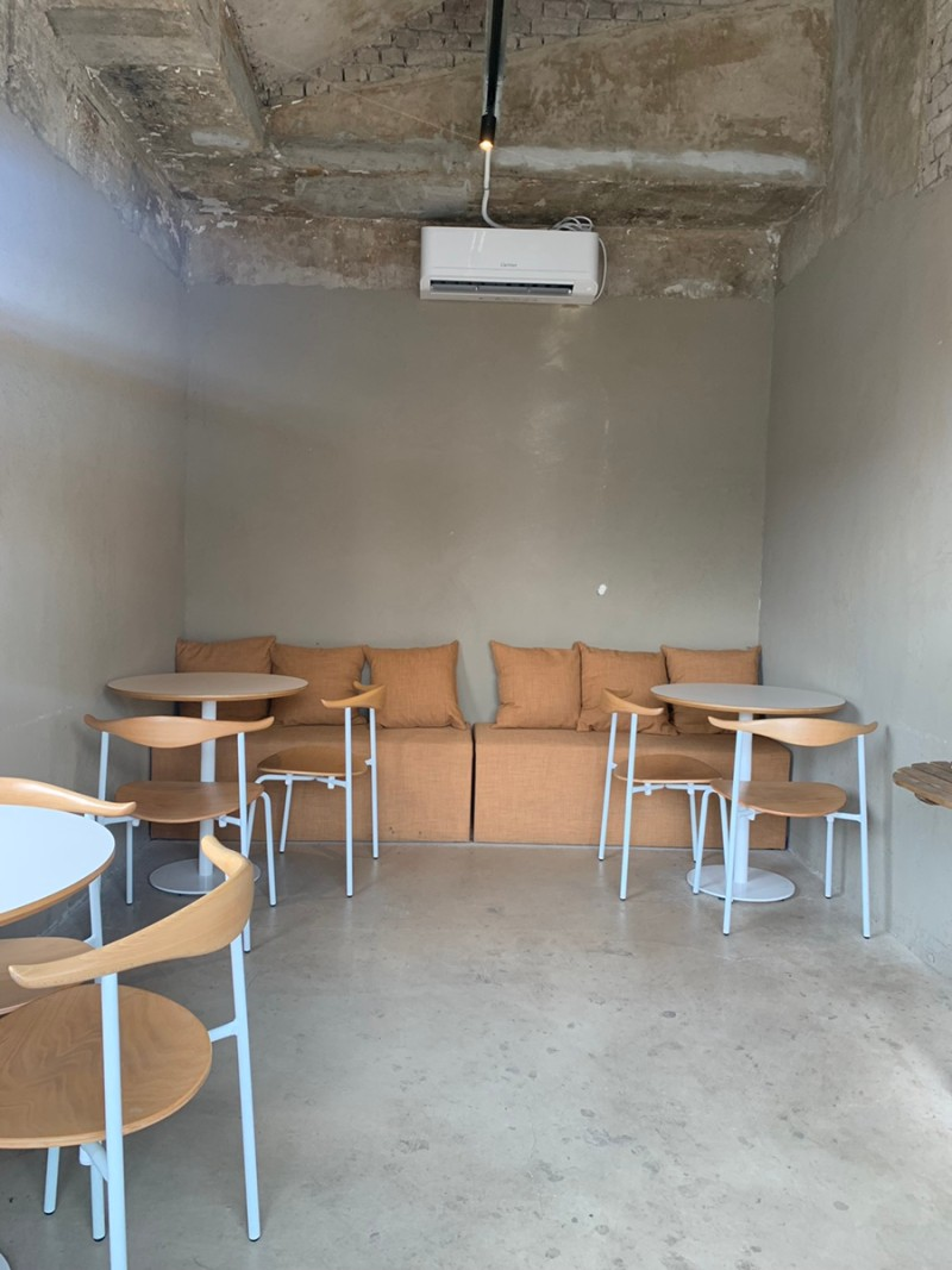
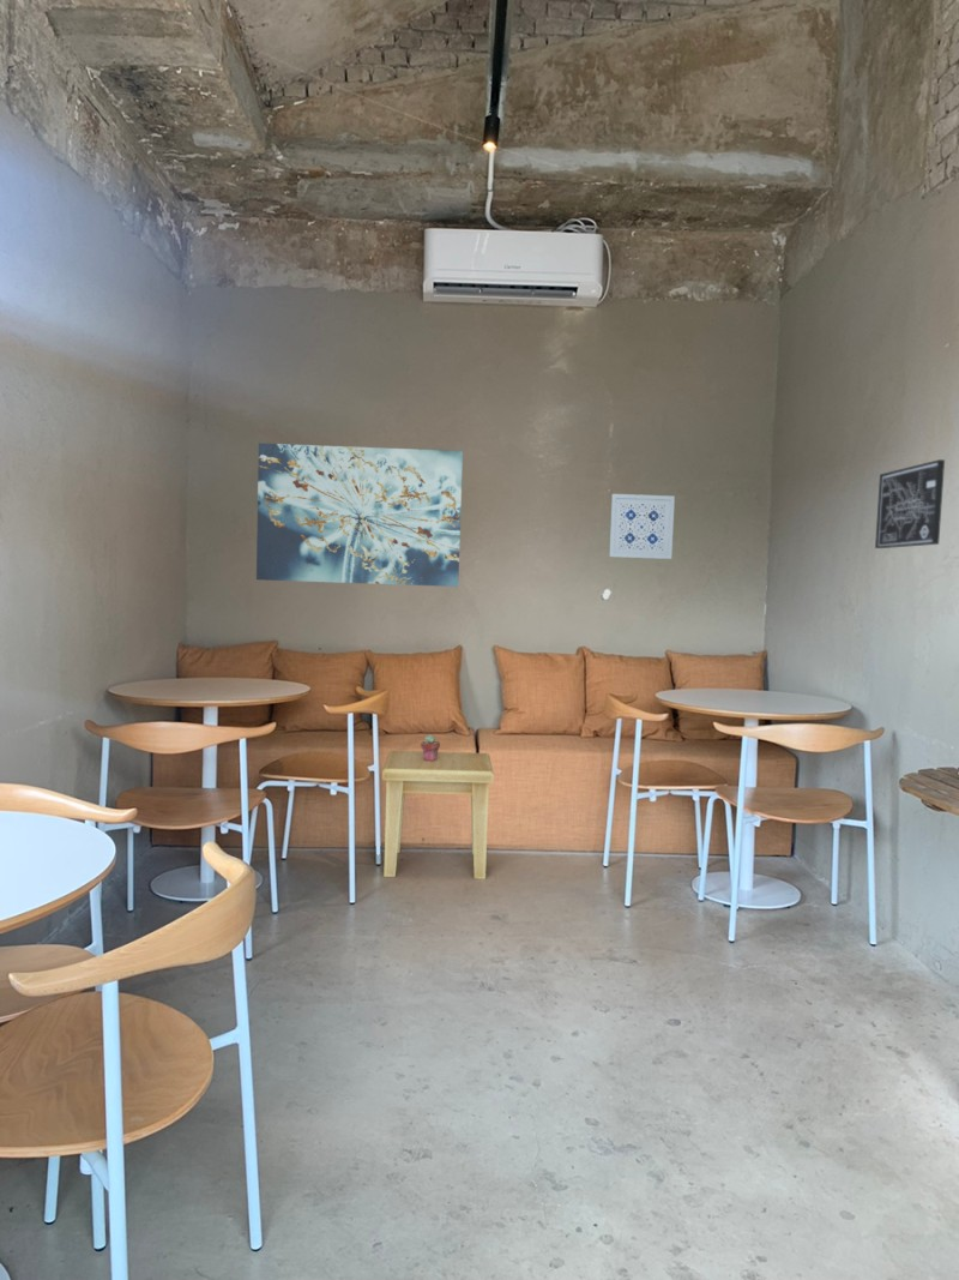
+ wall art (907, 506)
+ wall art (360, 515)
+ potted succulent (430, 746)
+ side table (439, 793)
+ wall art (641, 525)
